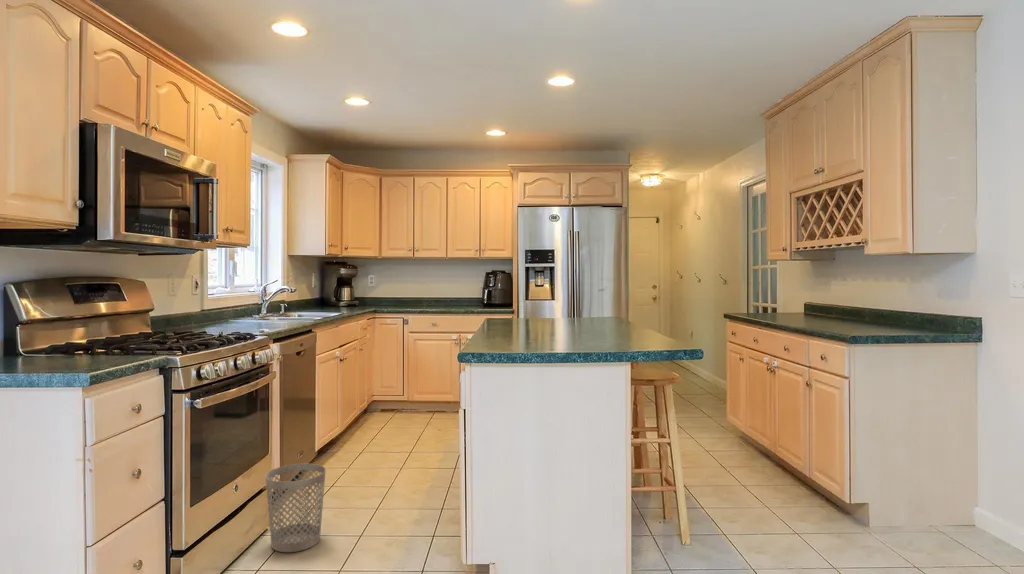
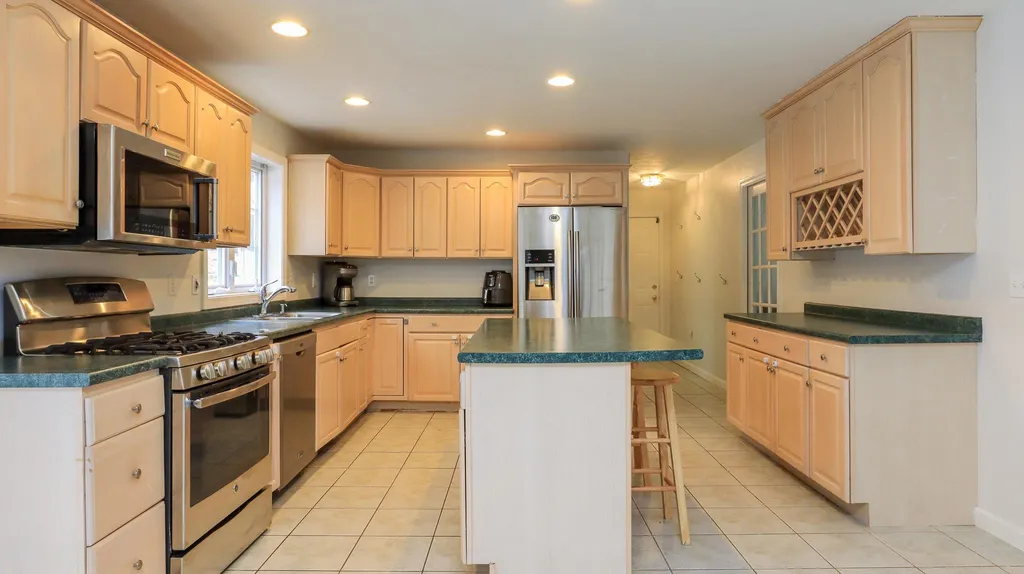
- wastebasket (296, 507)
